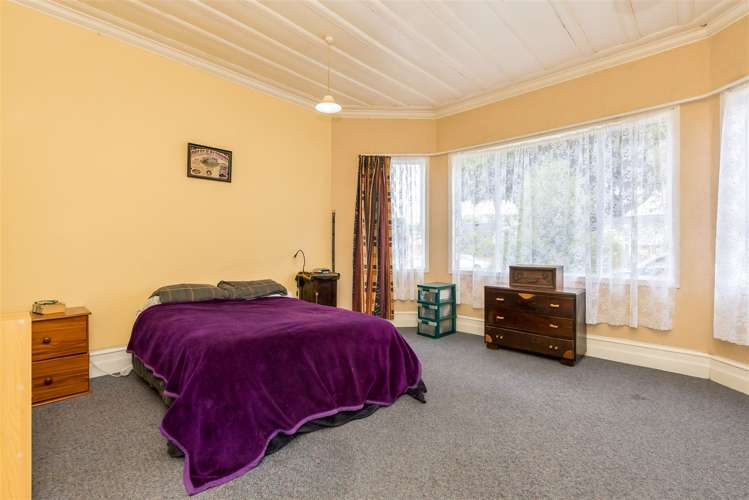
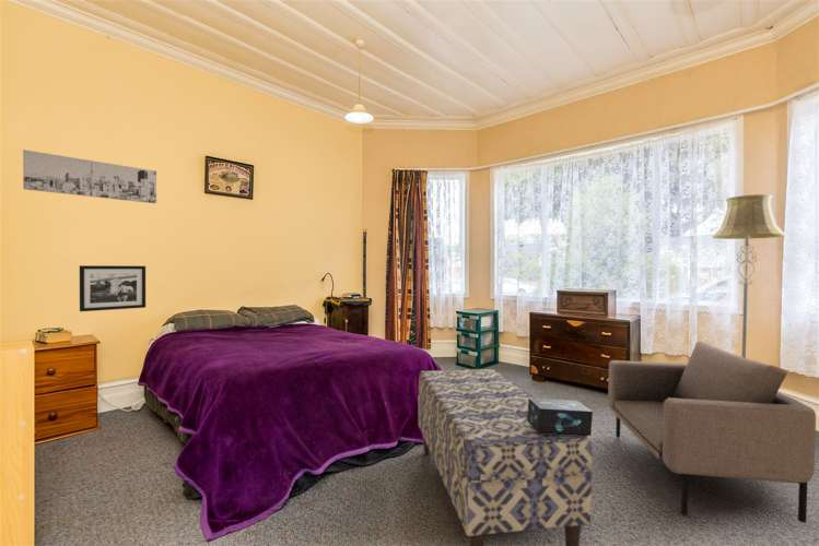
+ armchair (695, 412)
+ decorative box (558, 417)
+ wall art (95, 179)
+ bench (484, 444)
+ picture frame (114, 287)
+ floor lamp (745, 308)
